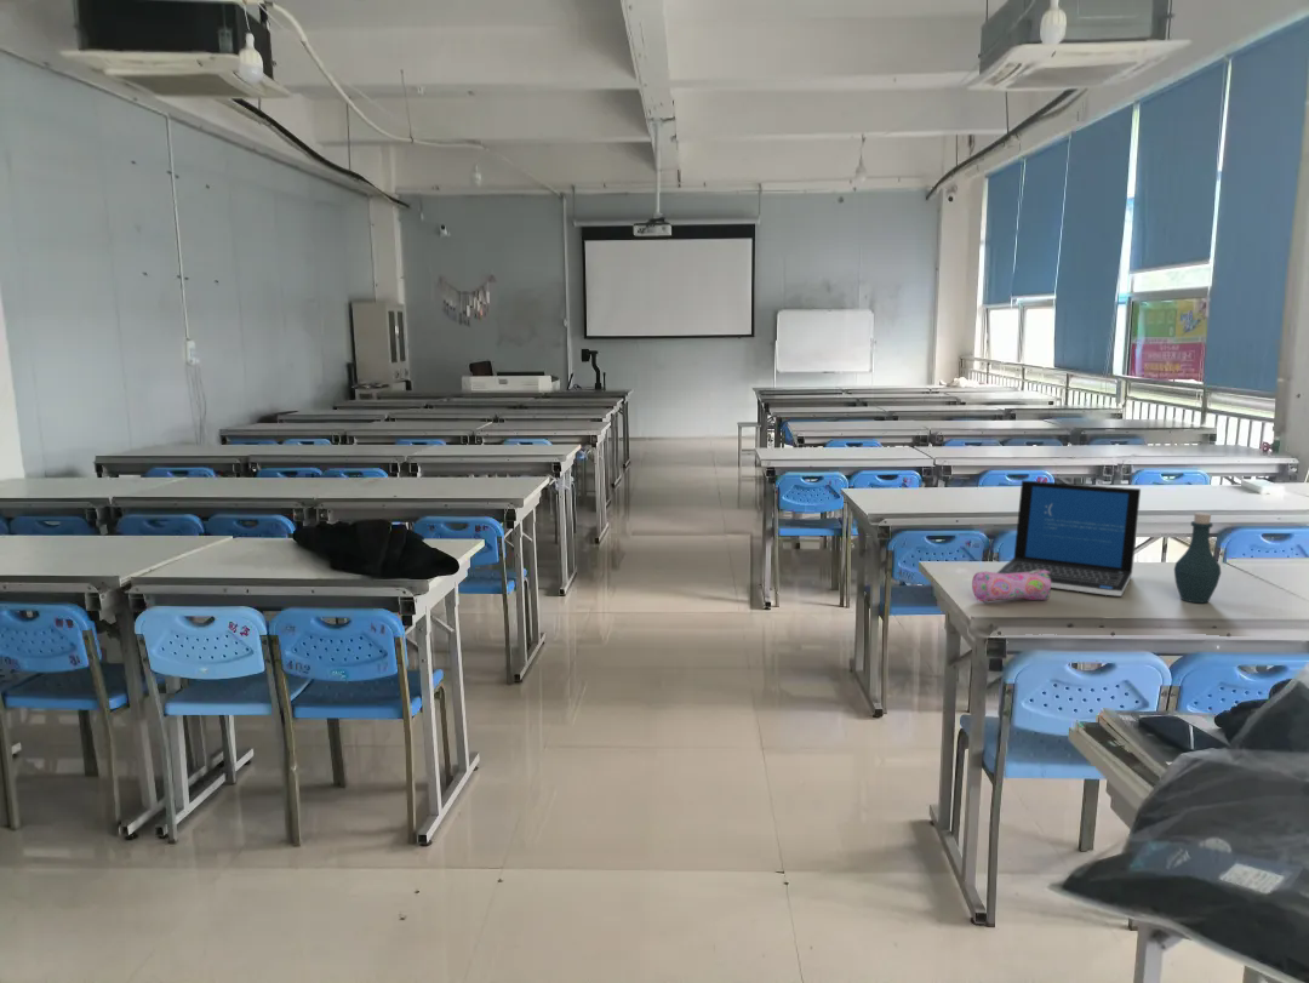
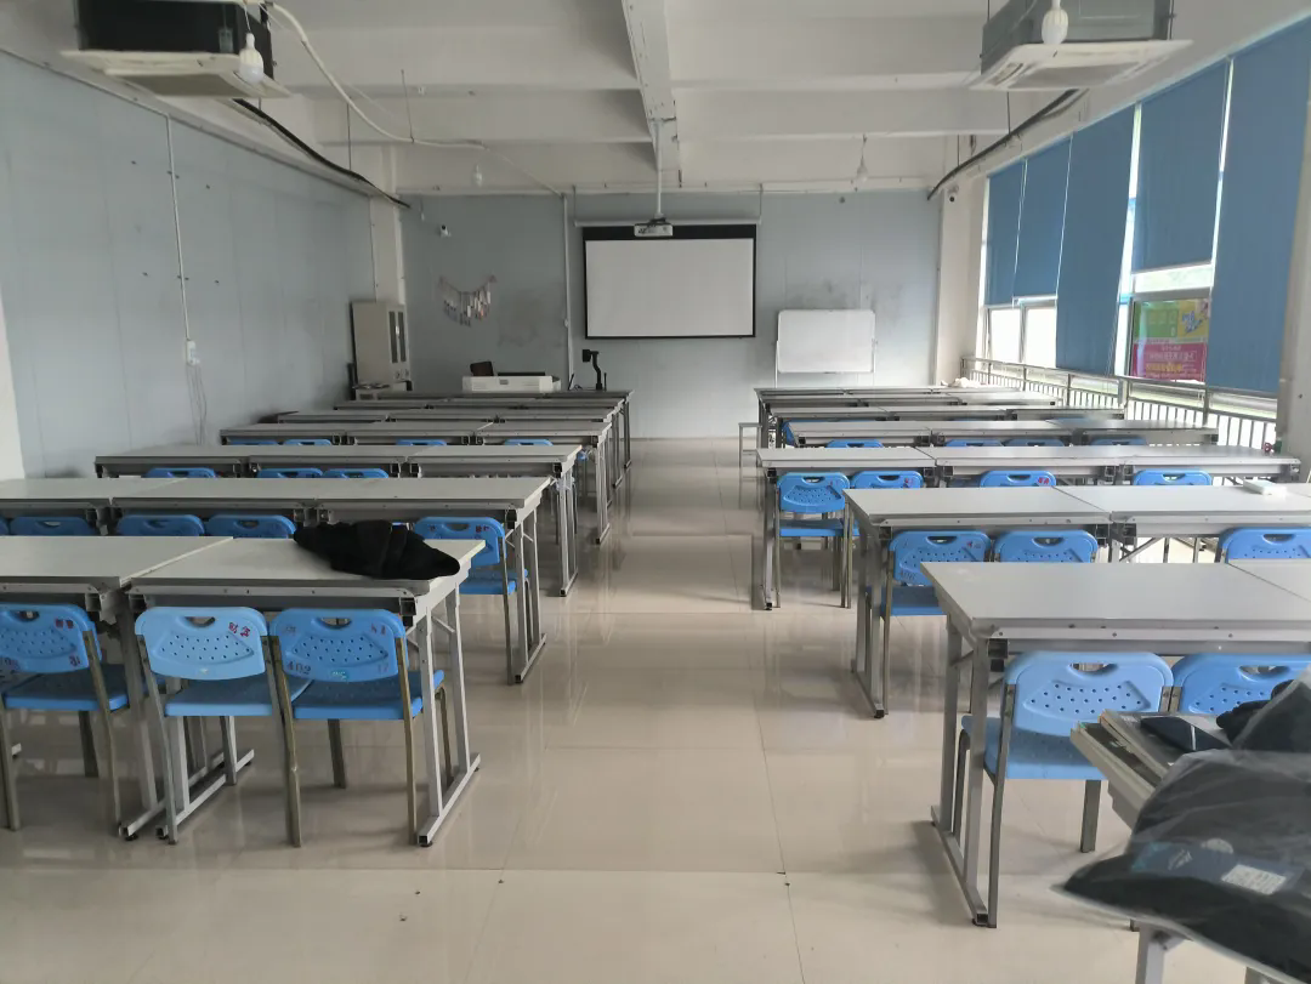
- bottle (1197, 556)
- pencil case (1012, 584)
- laptop (1068, 533)
